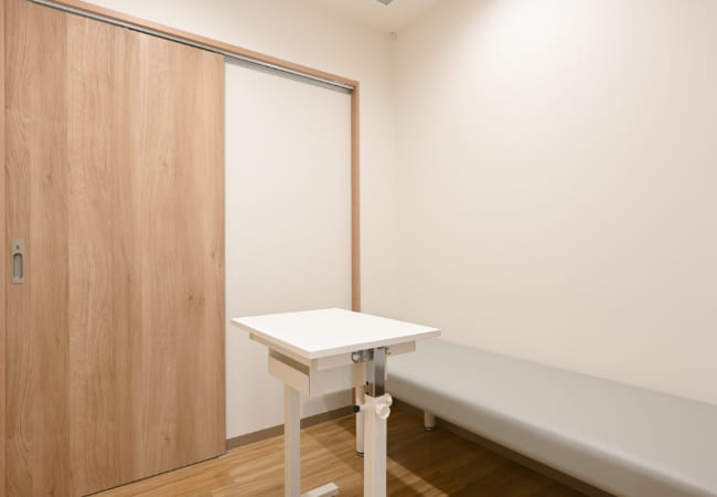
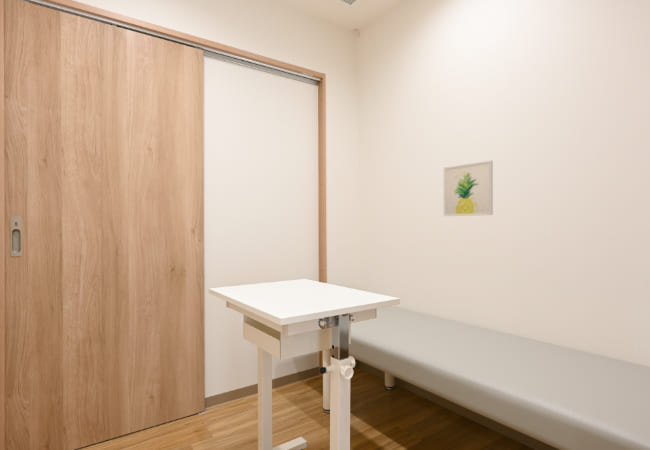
+ wall art (466, 190)
